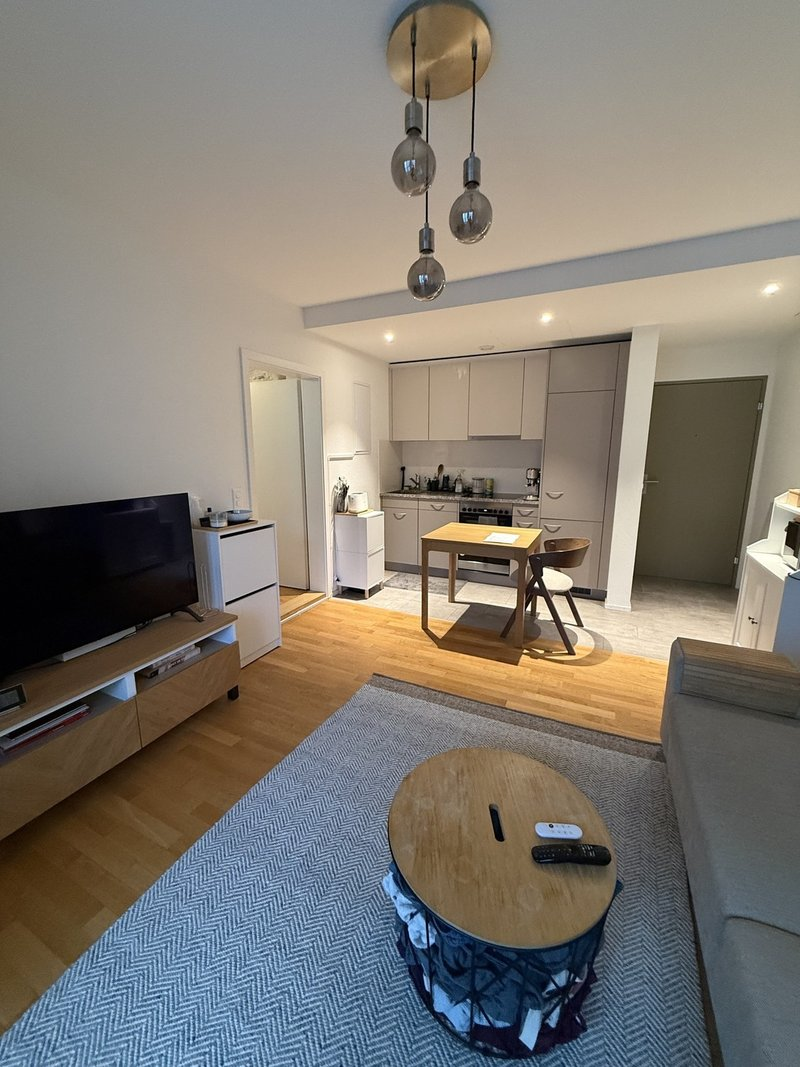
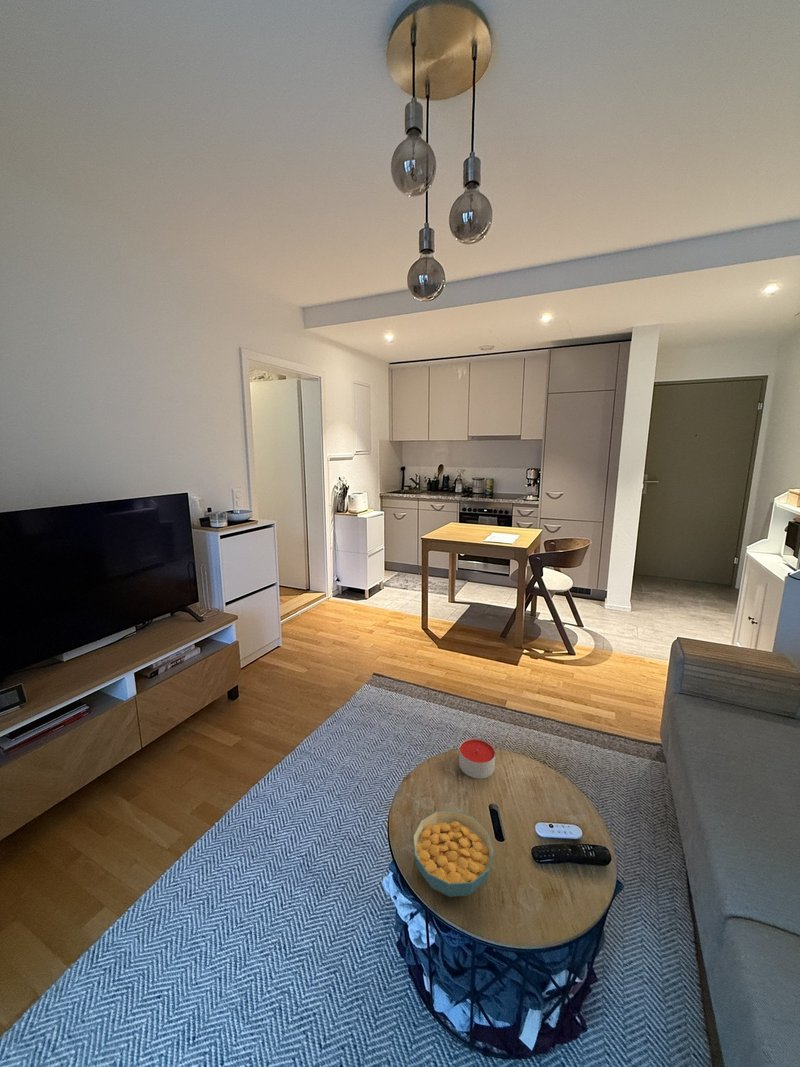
+ candle (476, 757)
+ cereal bowl (452, 860)
